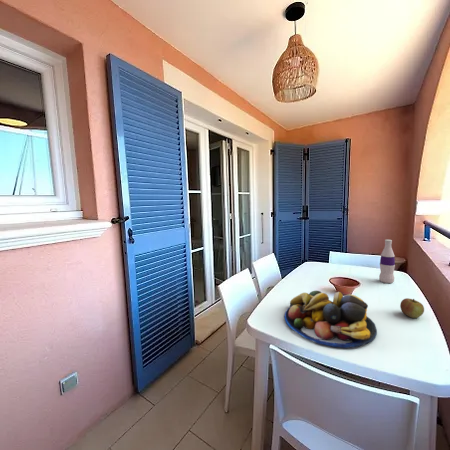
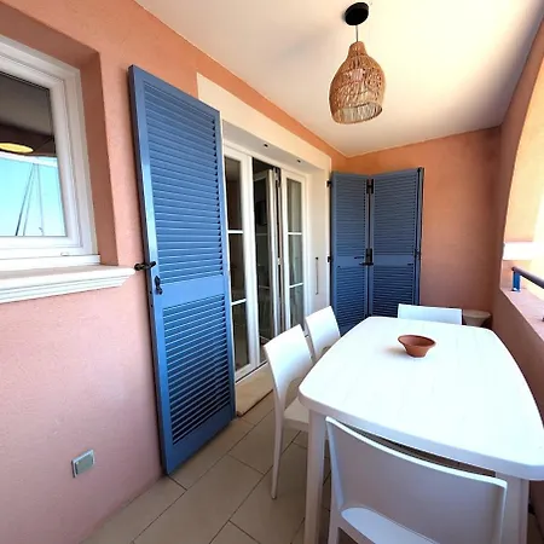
- bottle (387, 260)
- apple (412, 306)
- fruit bowl (326, 307)
